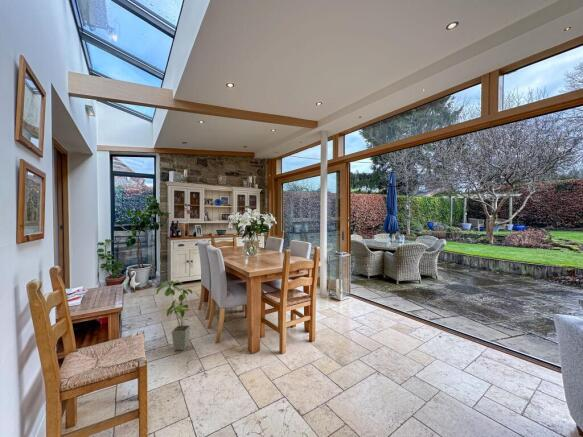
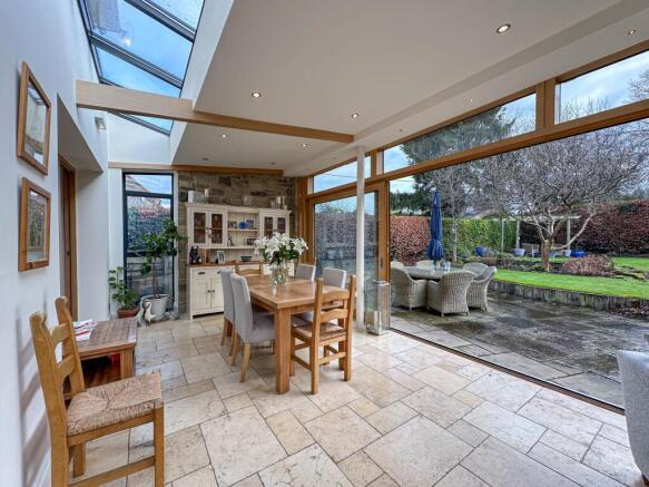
- house plant (176, 316)
